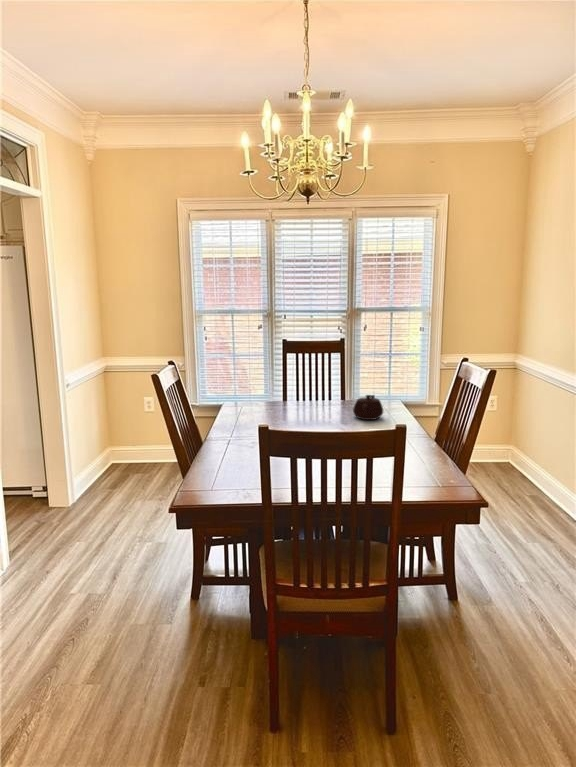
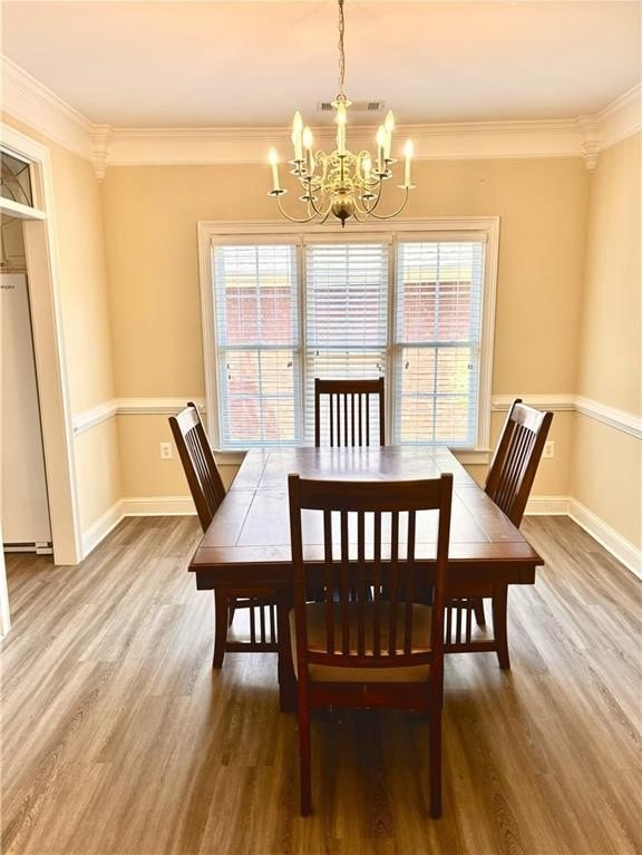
- teapot (368, 406)
